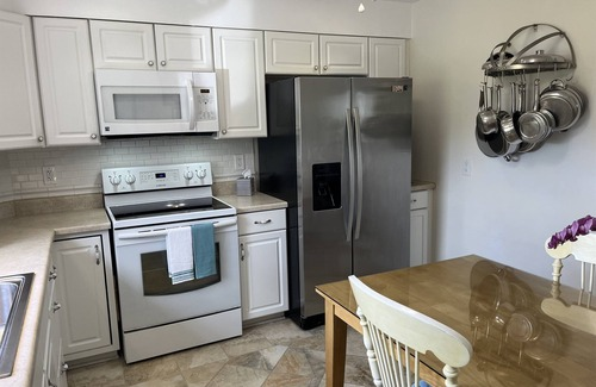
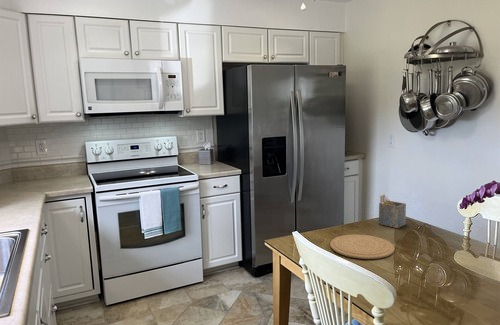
+ plate (361, 245)
+ napkin holder (391, 209)
